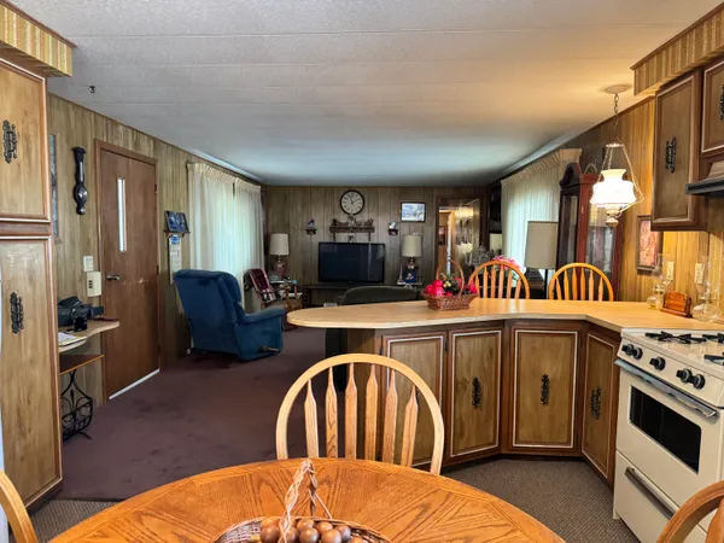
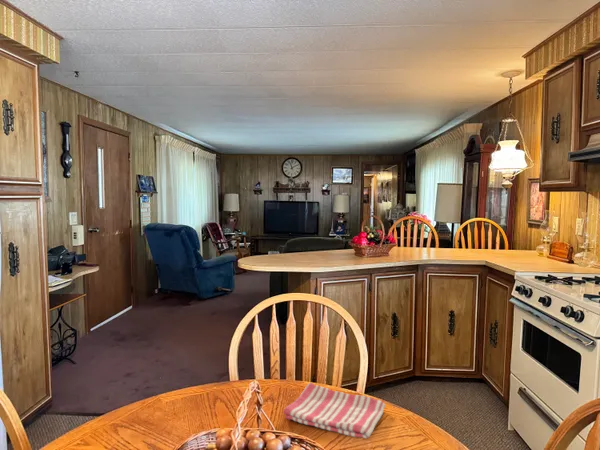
+ dish towel (335, 408)
